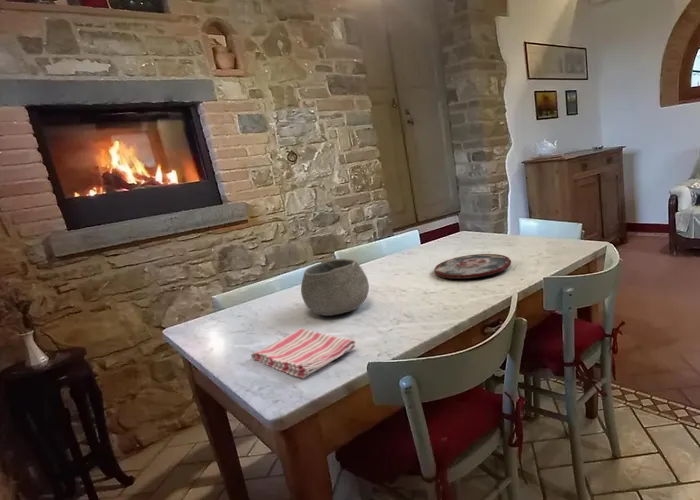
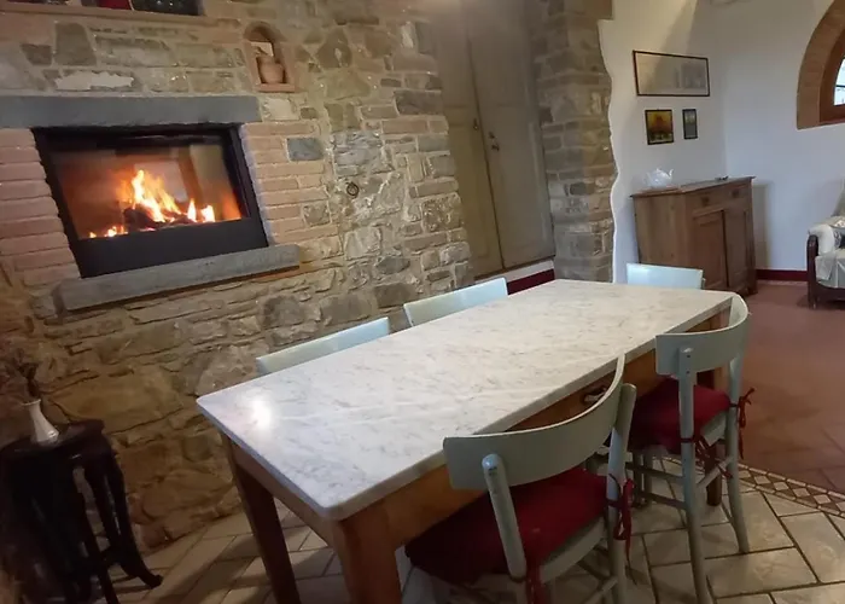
- bowl (334, 287)
- plate (471, 265)
- dish towel (301, 348)
